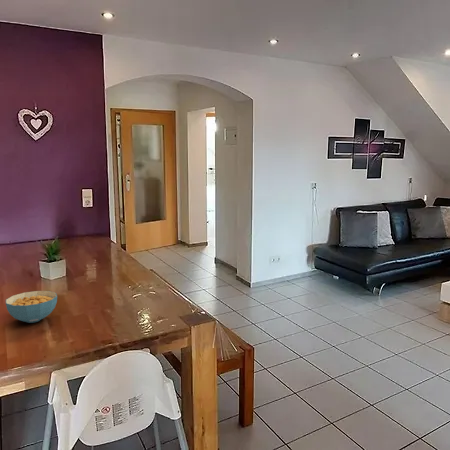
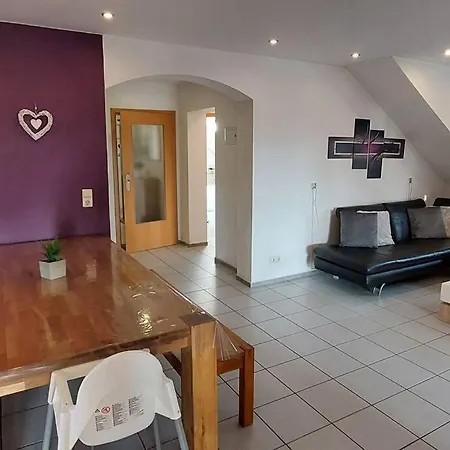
- cereal bowl (32, 309)
